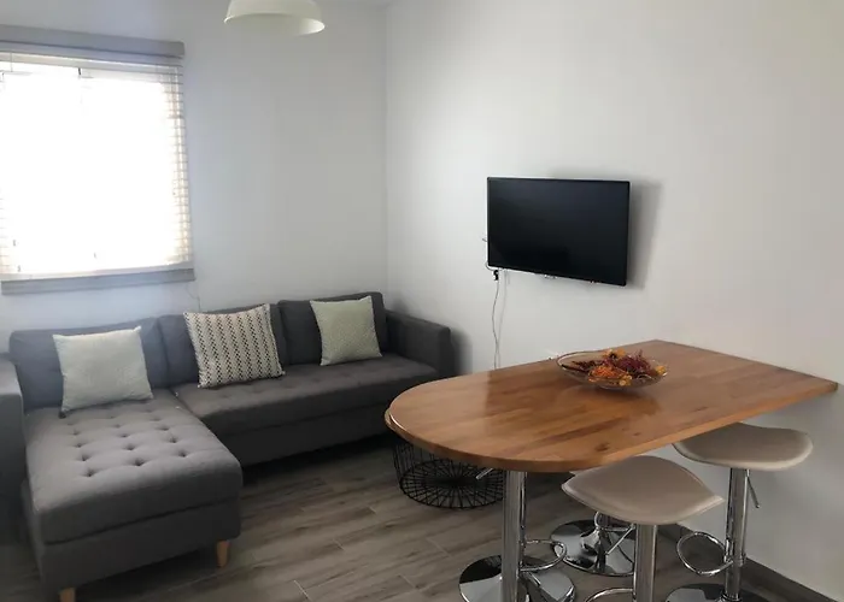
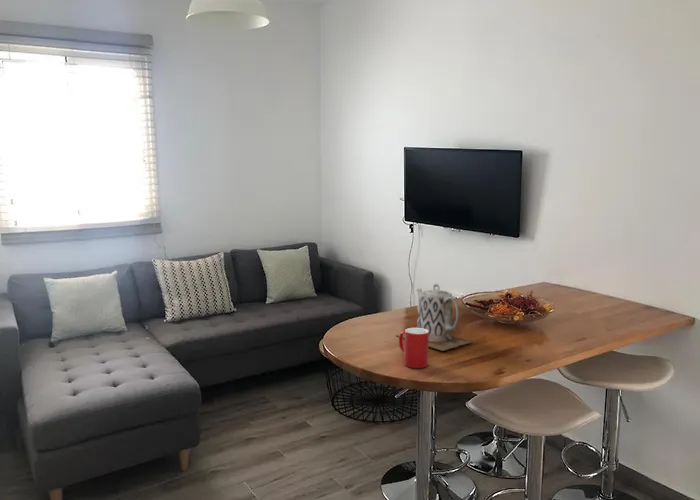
+ cup (413, 346)
+ teapot (434, 311)
